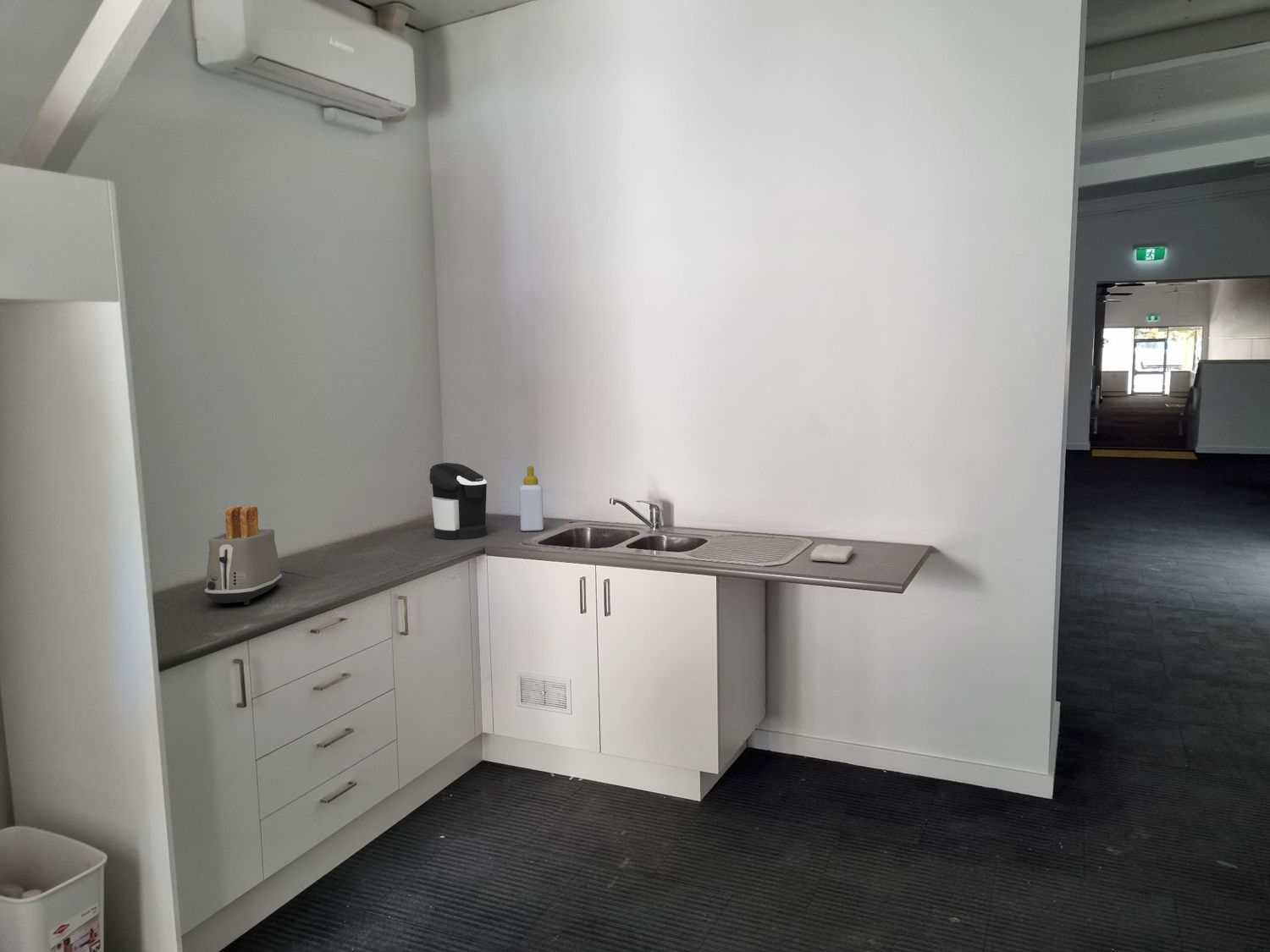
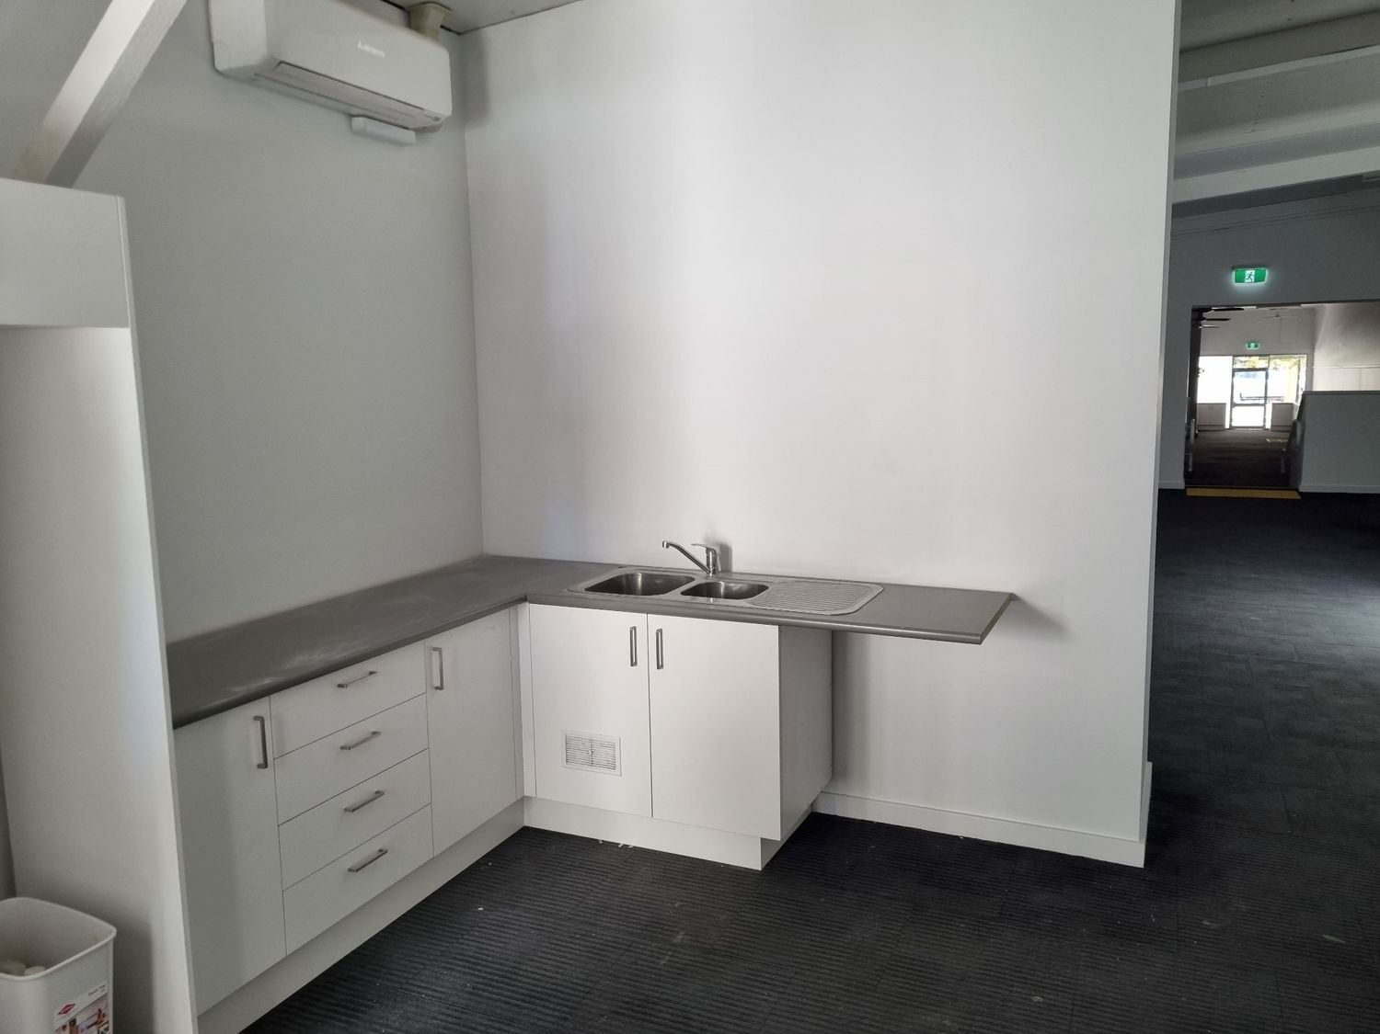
- washcloth (832, 553)
- toaster (242, 552)
- coffee maker (461, 499)
- soap bottle (531, 498)
